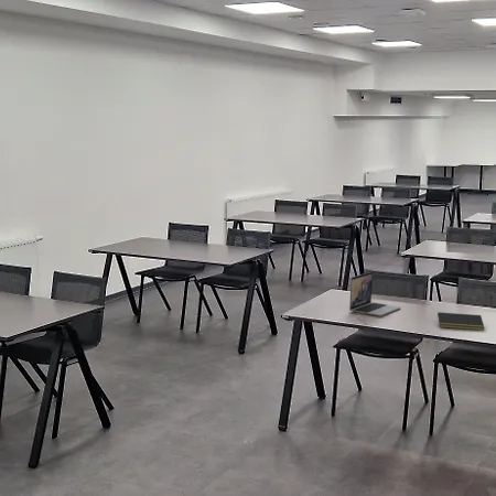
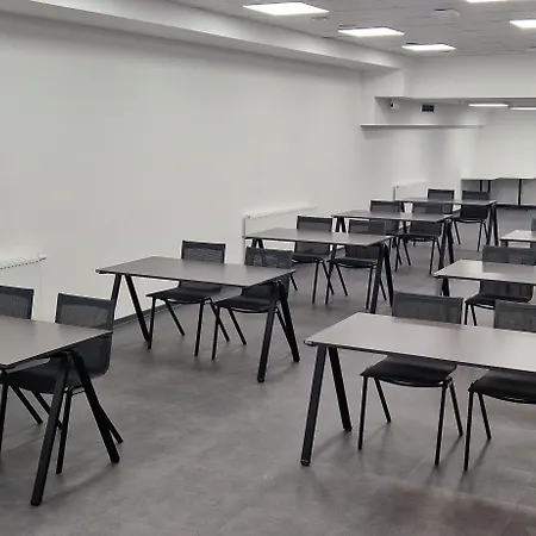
- notepad (460, 321)
- laptop (370, 293)
